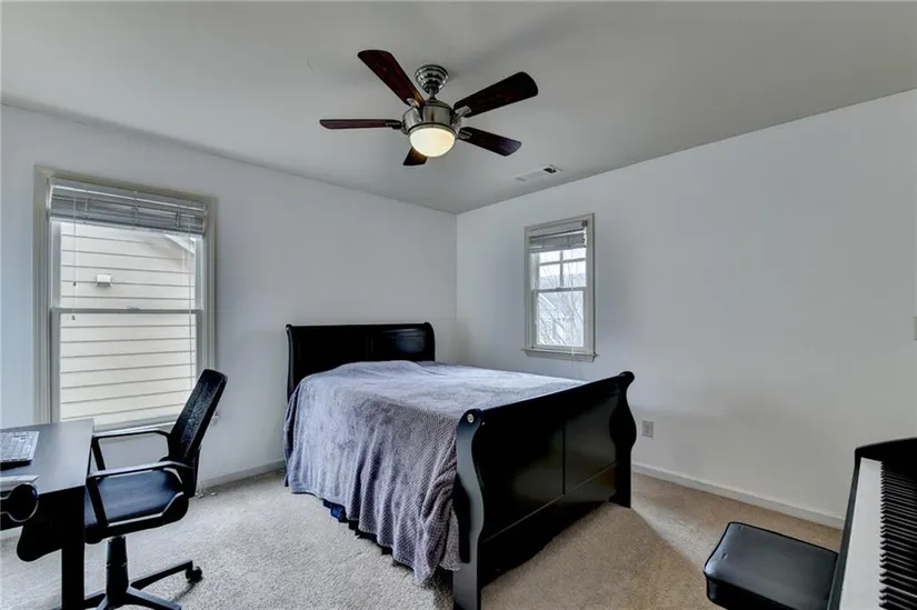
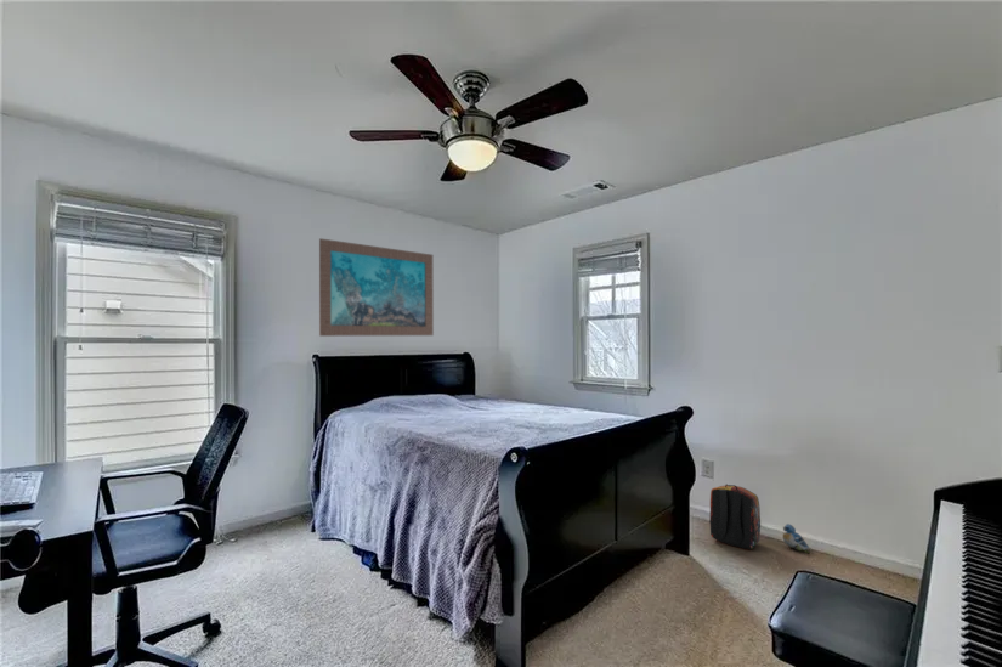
+ backpack (734, 511)
+ plush toy (796, 538)
+ wall art (381, 292)
